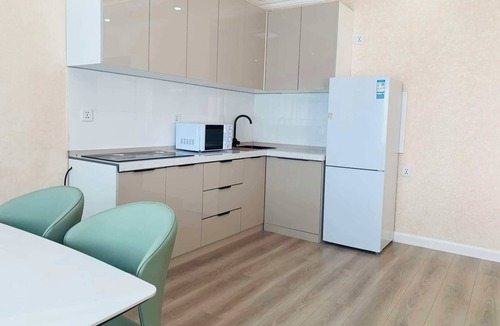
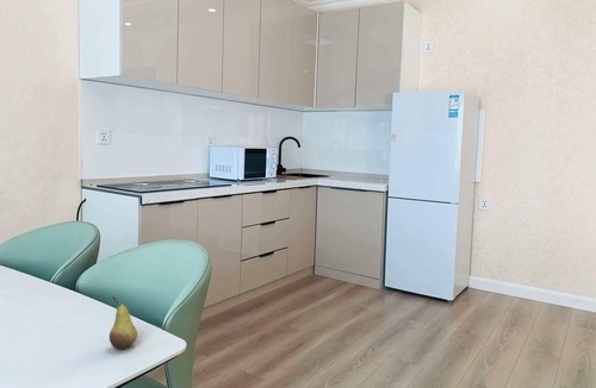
+ fruit (123, 320)
